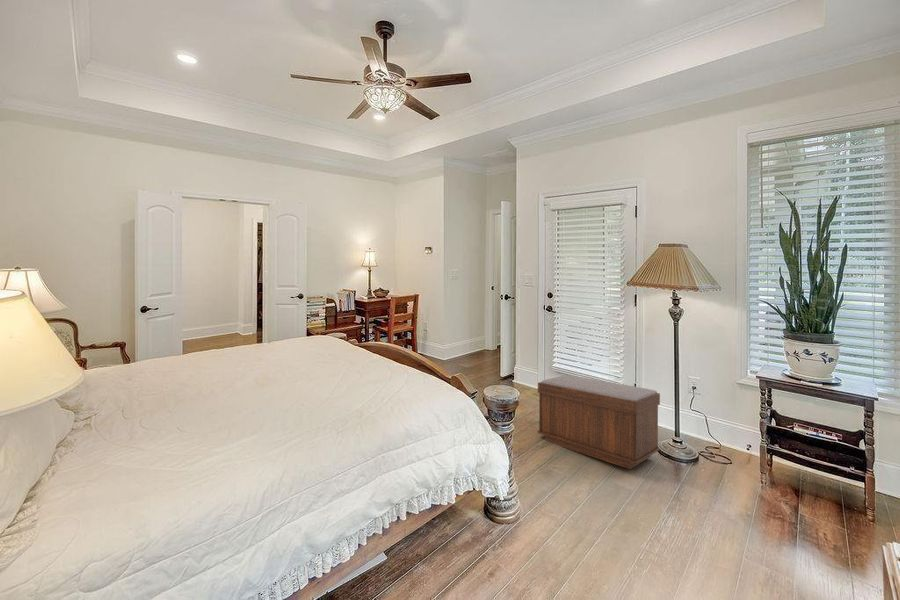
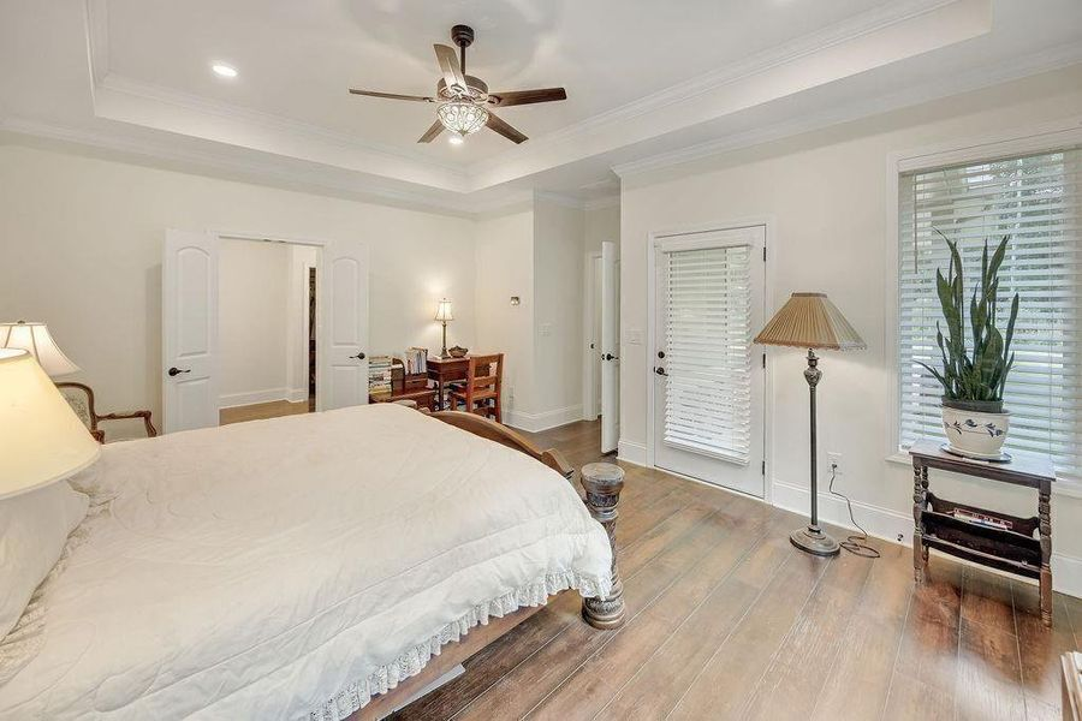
- bench (595, 415)
